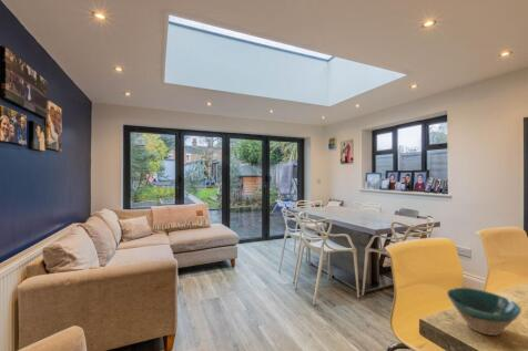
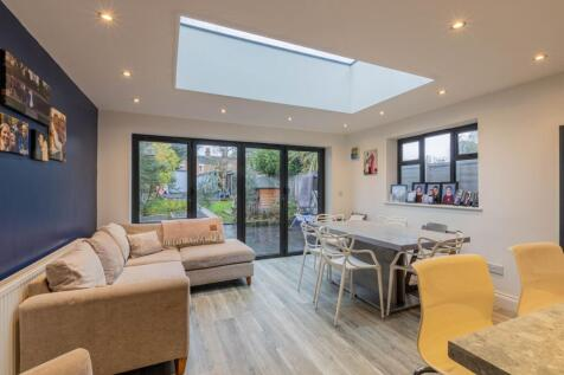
- bowl (481, 313)
